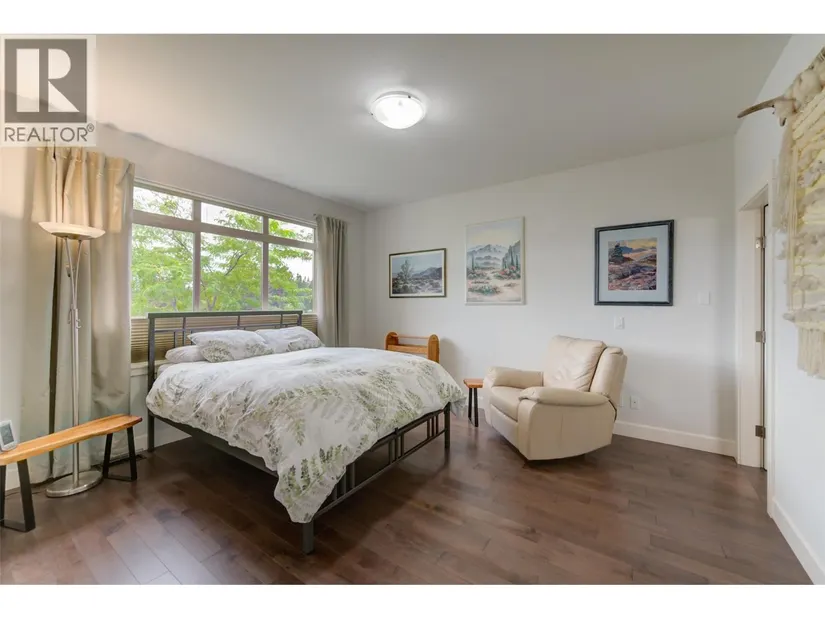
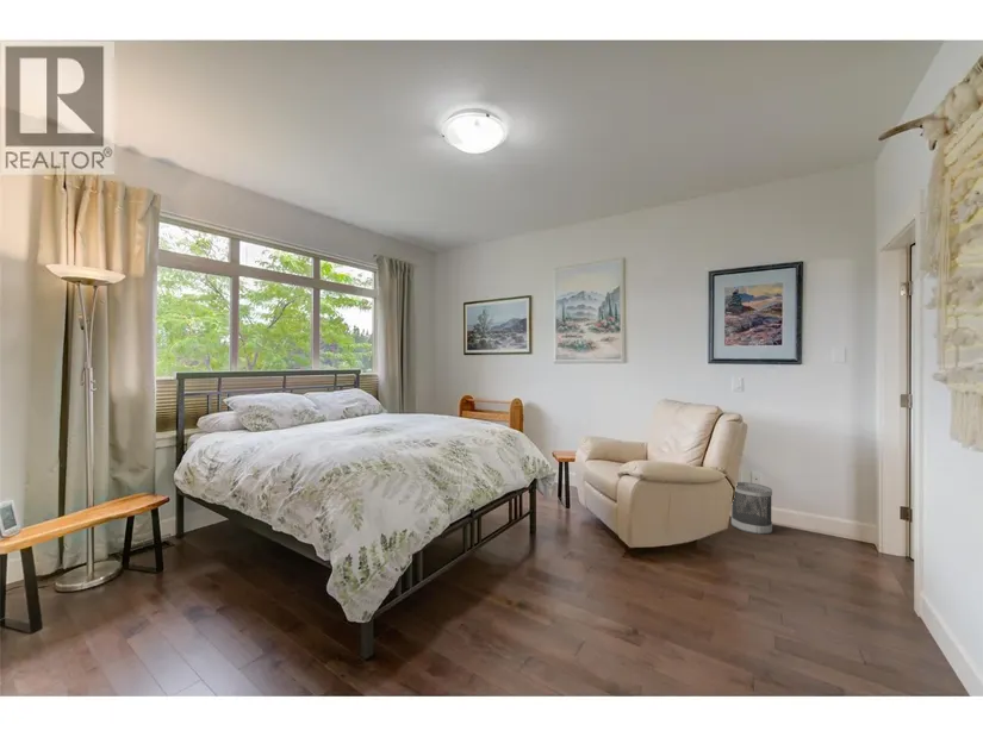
+ wastebasket (751, 506)
